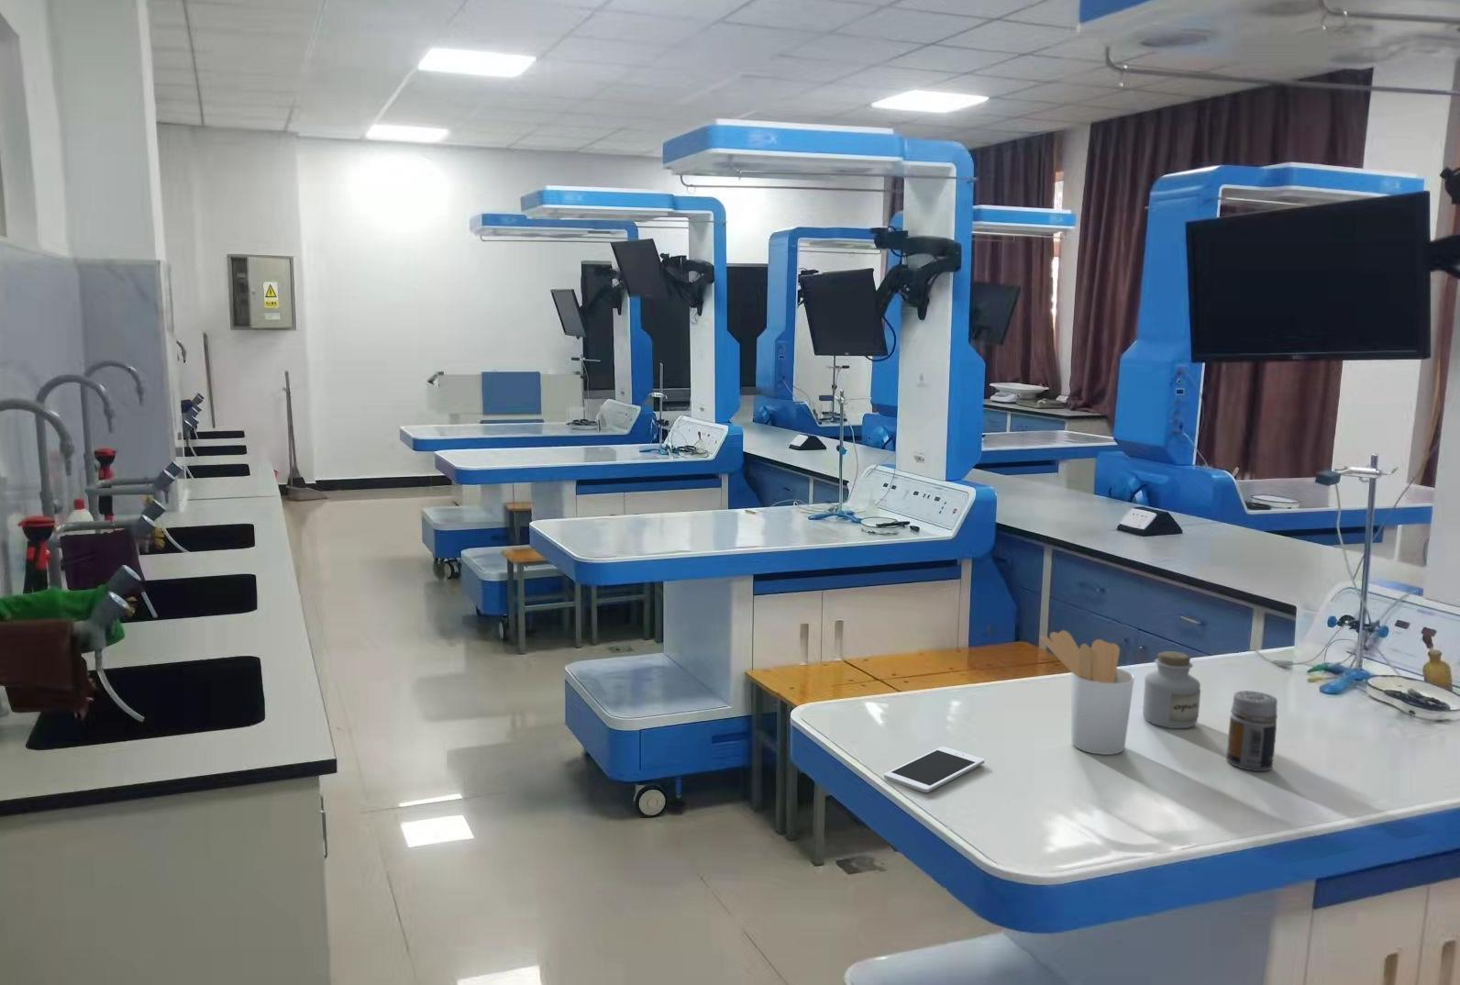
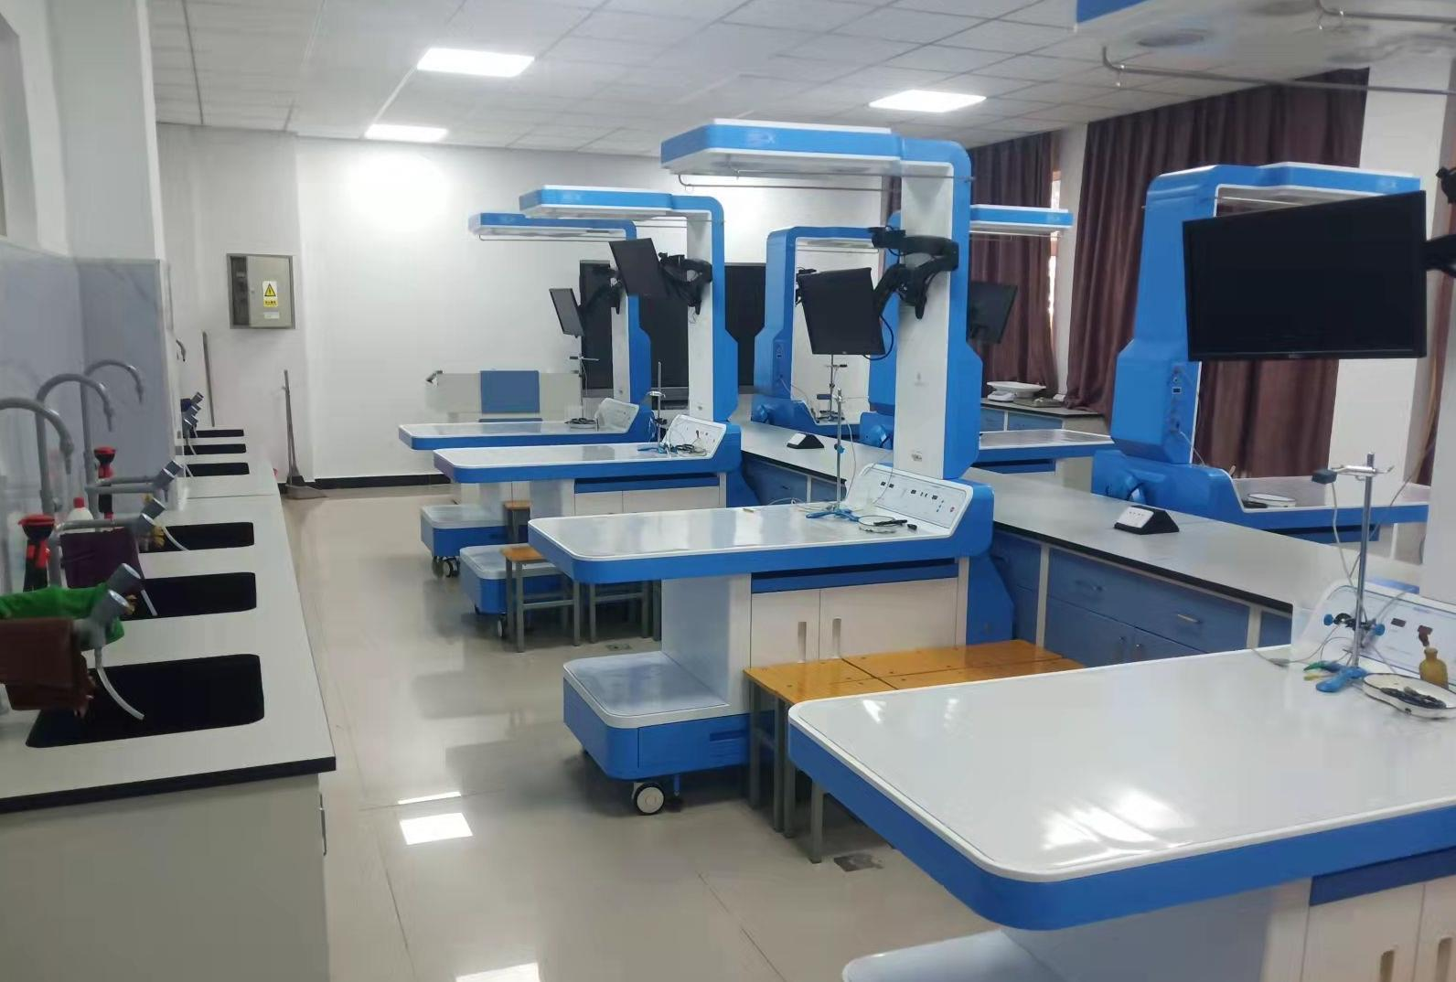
- utensil holder (1086, 688)
- jar (1172, 687)
- medicine (1252, 729)
- cell phone (934, 768)
